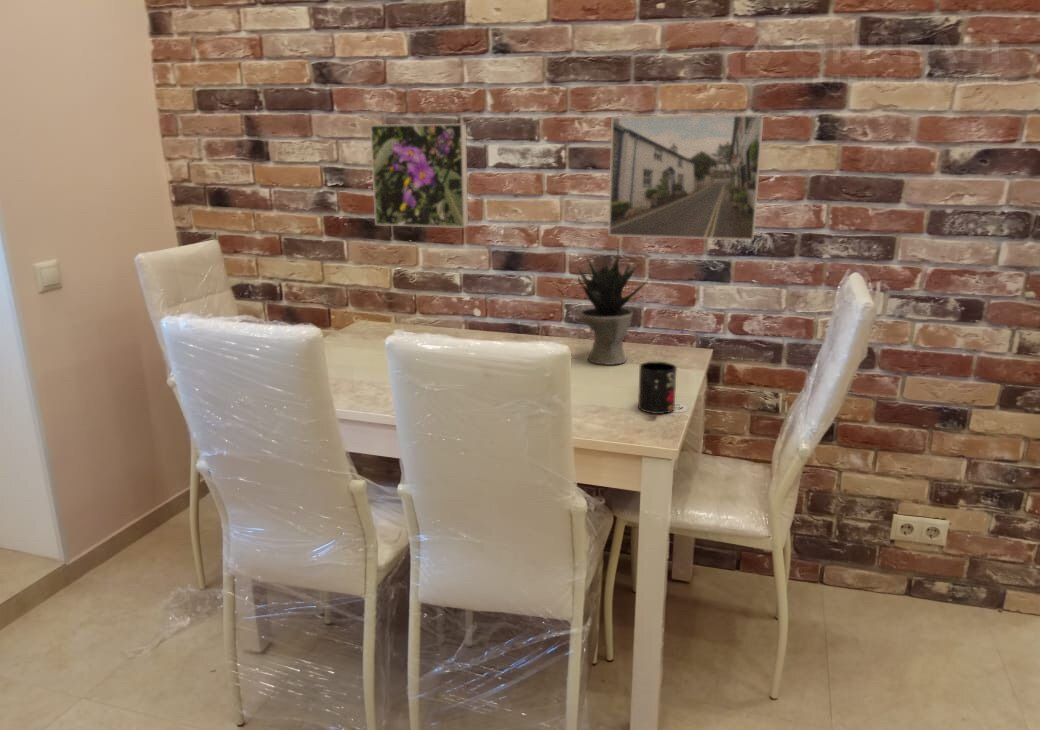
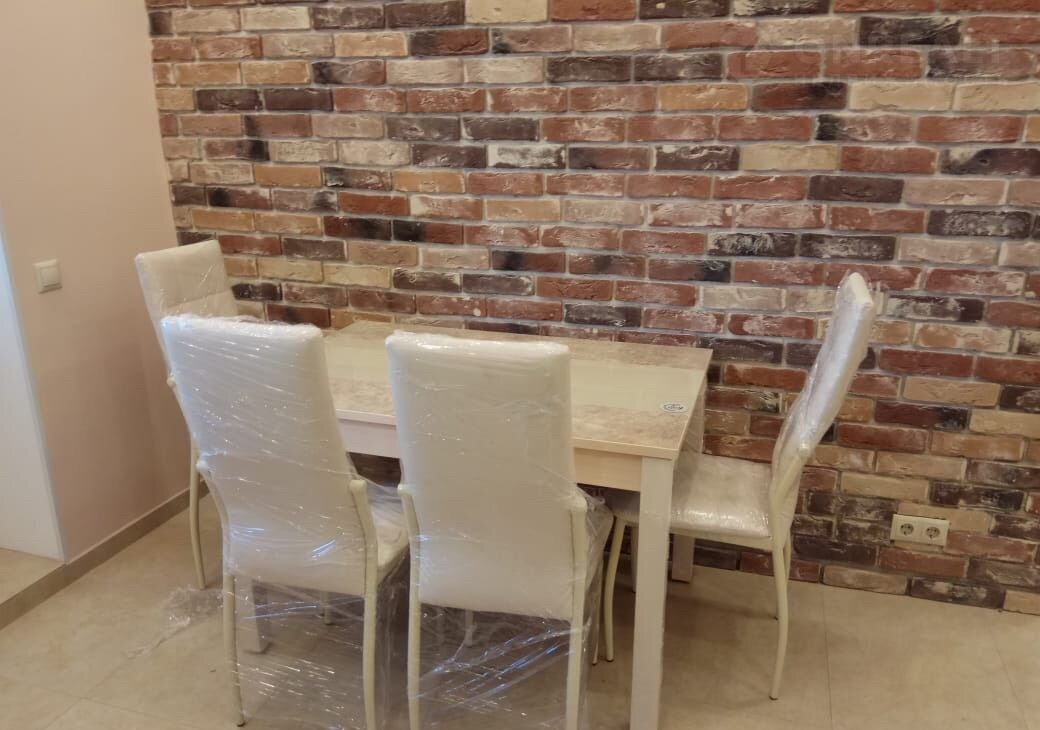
- potted plant (609, 307)
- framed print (419, 176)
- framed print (682, 177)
- mug (656, 389)
